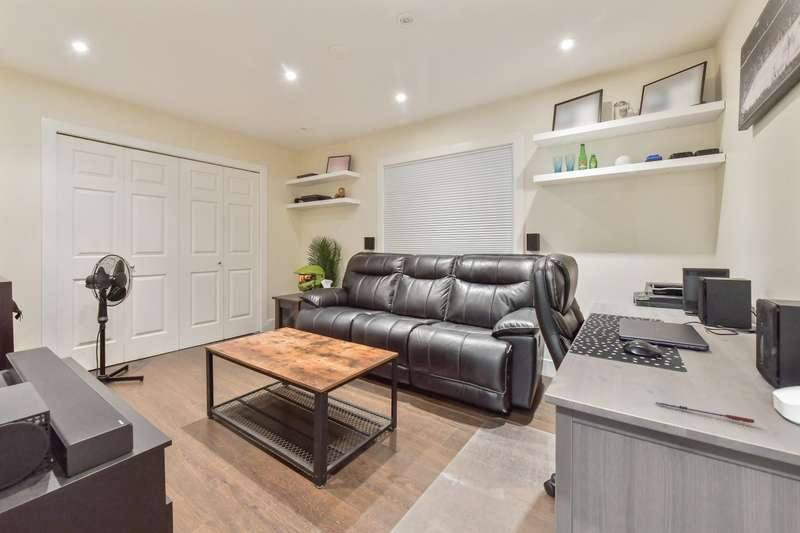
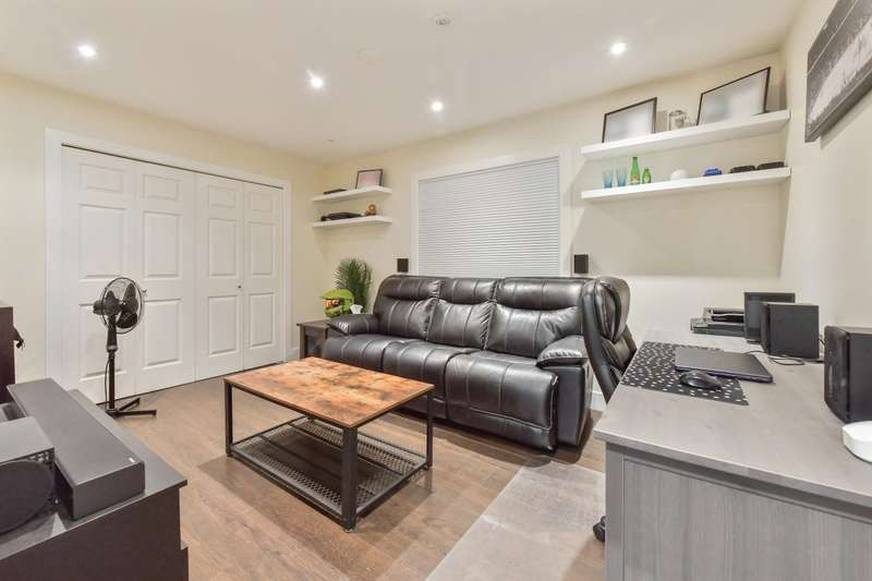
- pen (701, 411)
